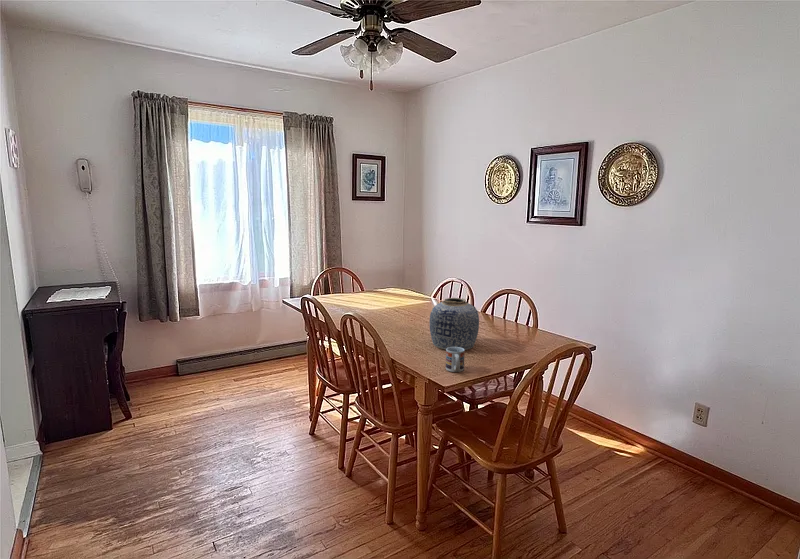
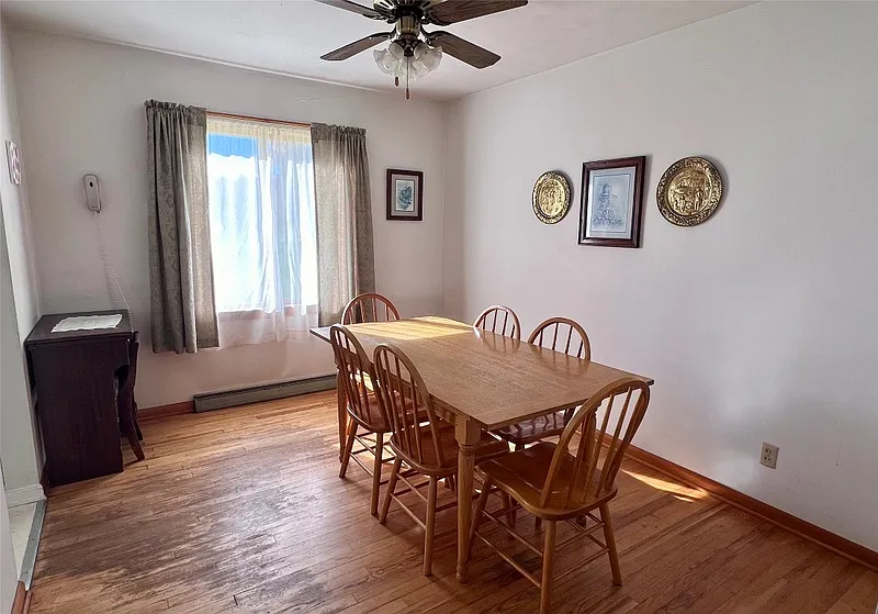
- cup (455, 360)
- vase (454, 322)
